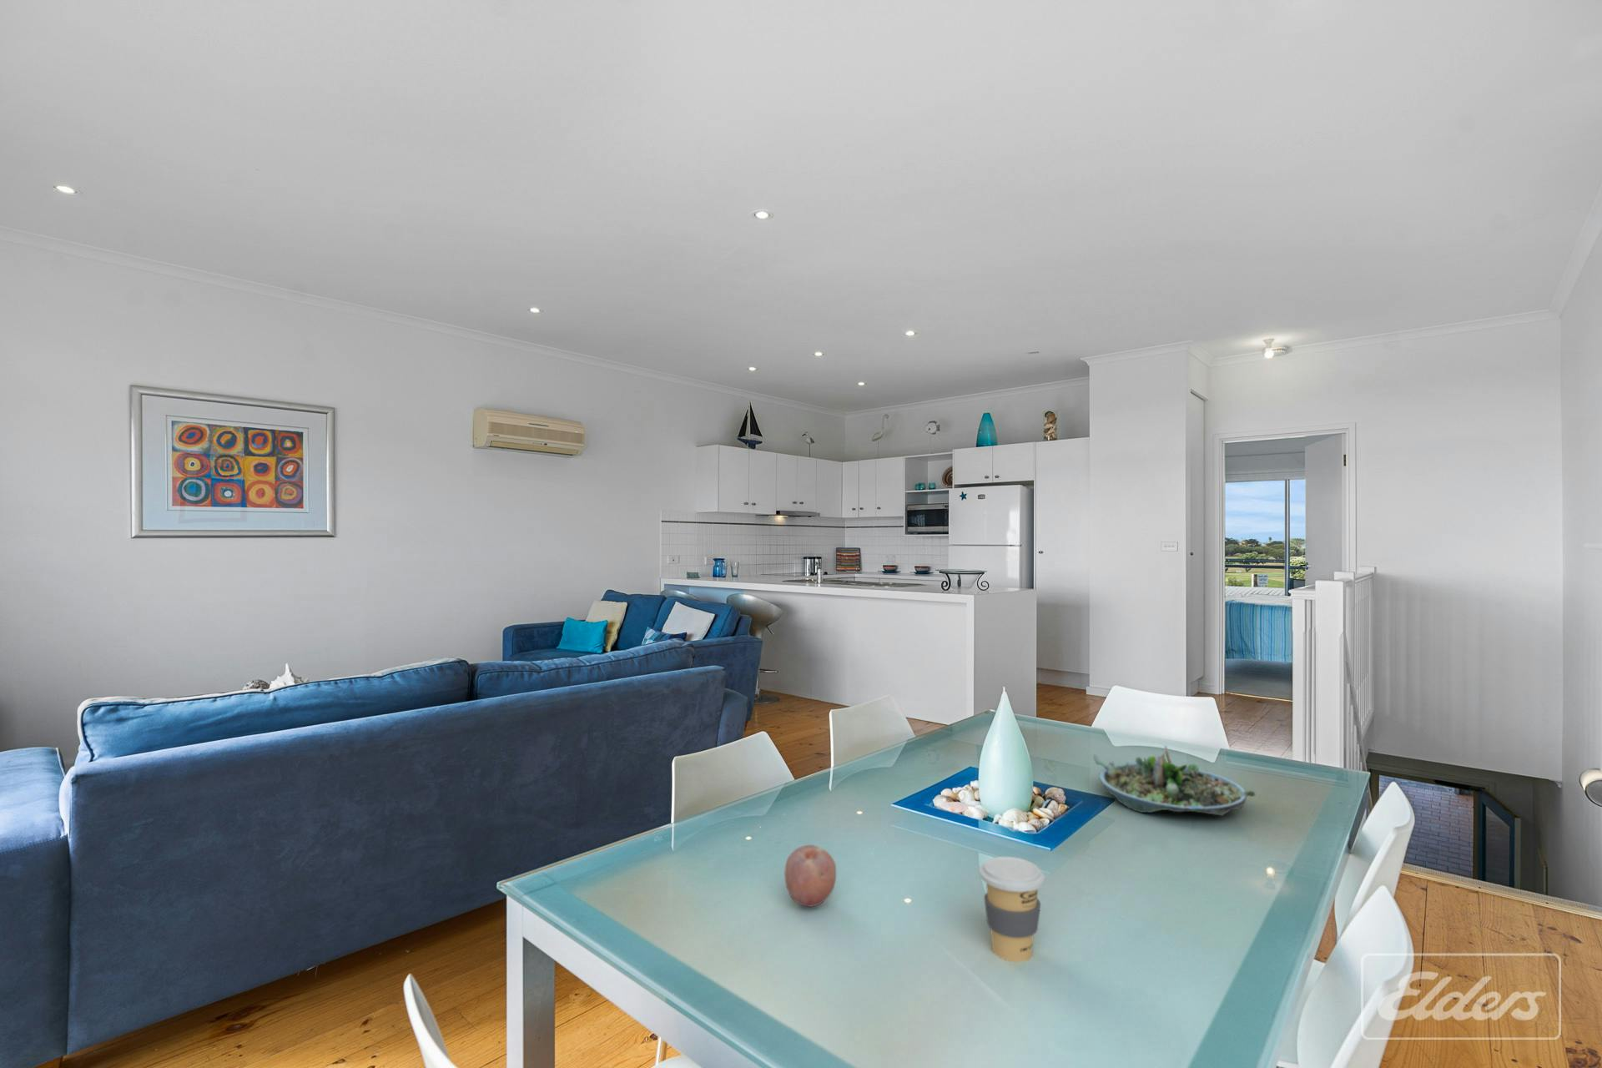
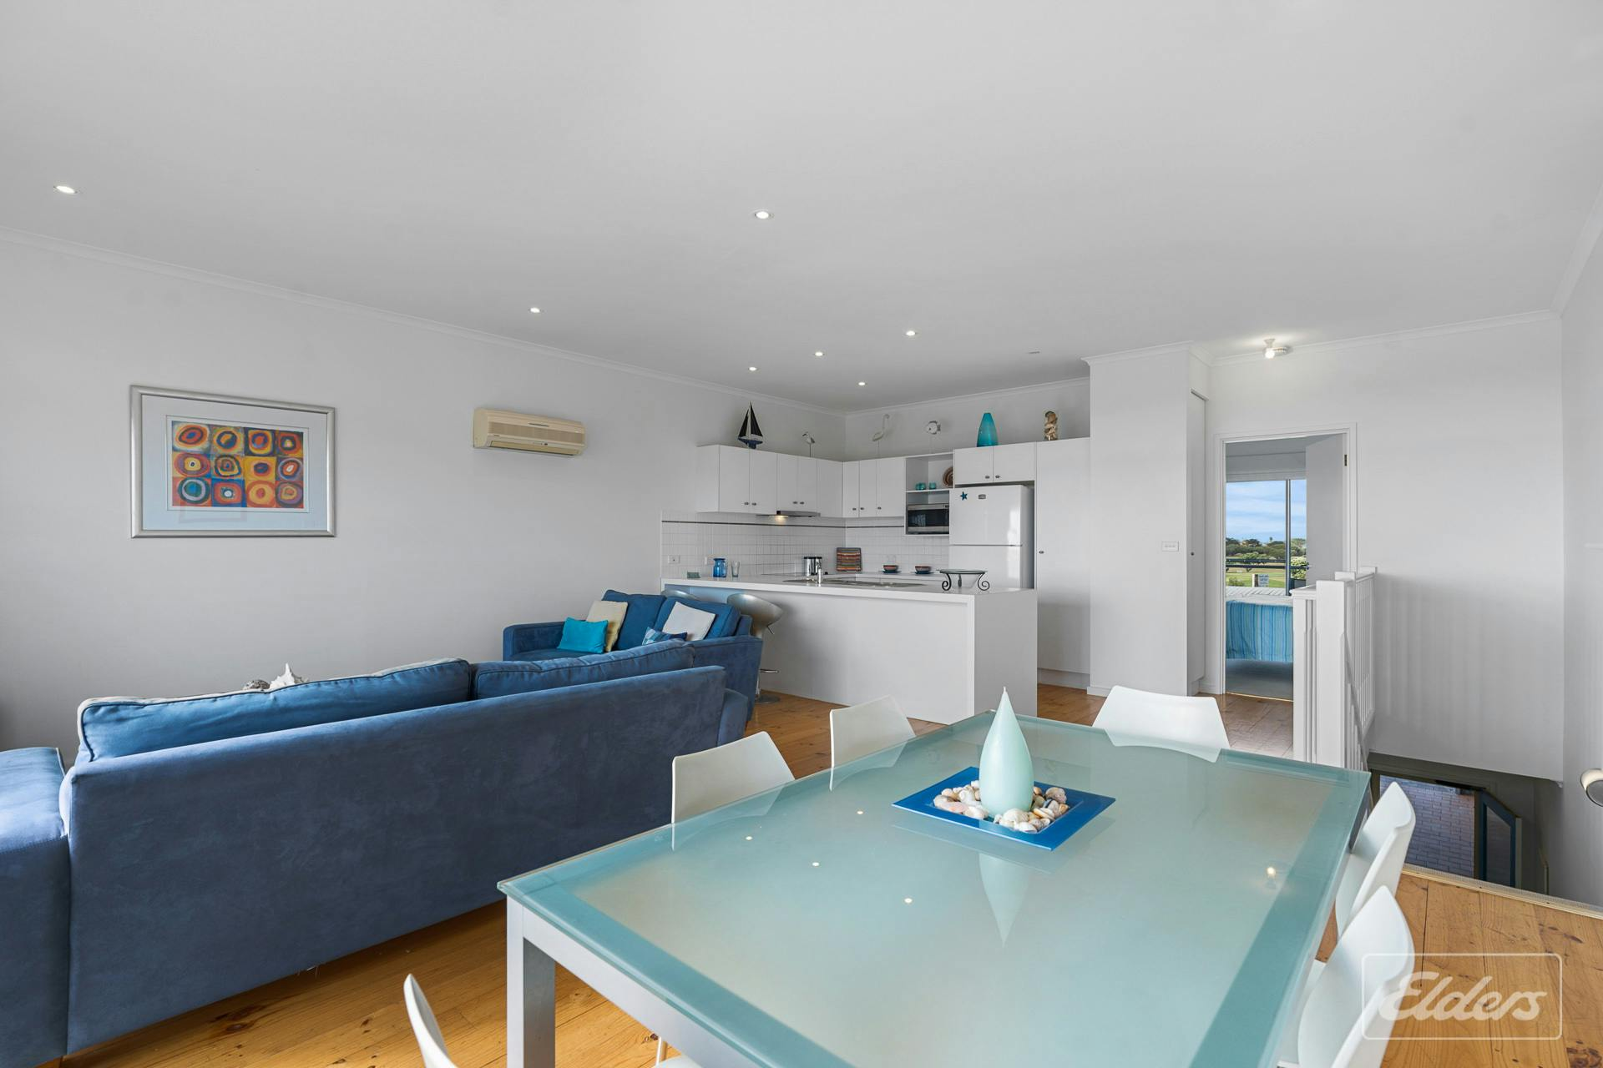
- fruit (811, 876)
- coffee cup (1011, 909)
- succulent planter (1169, 772)
